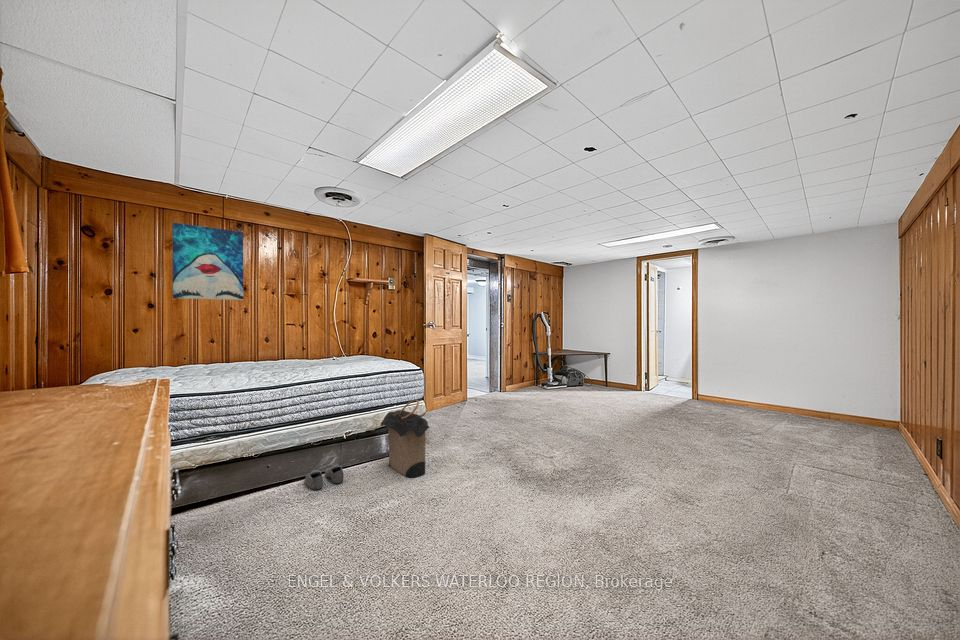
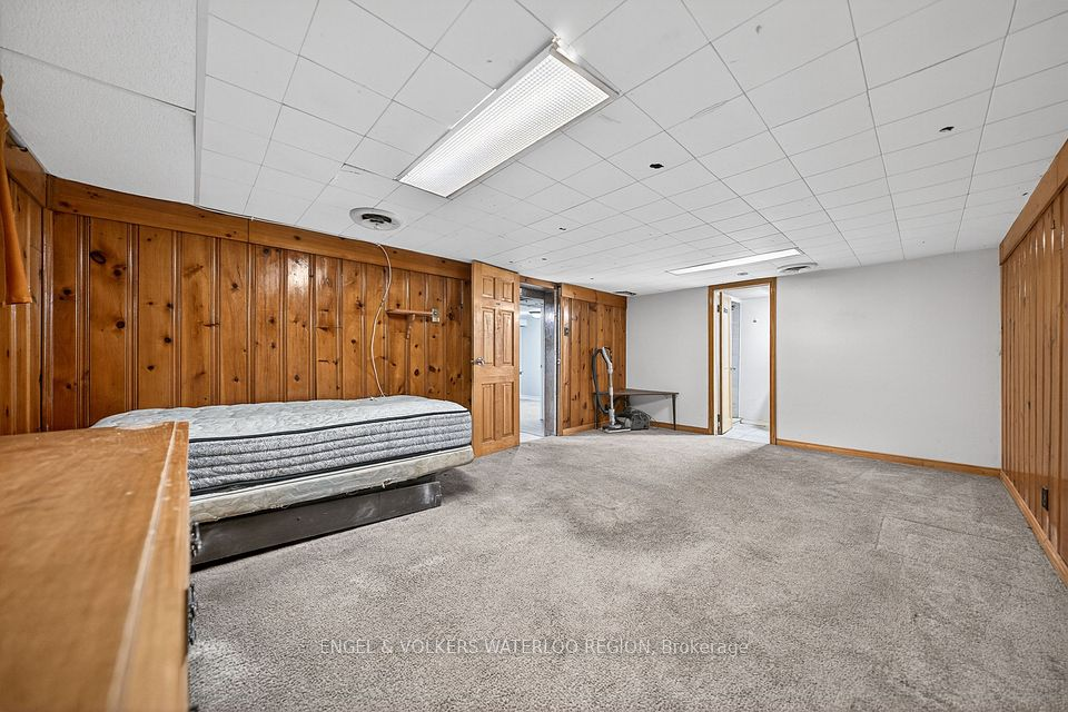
- wall art (209, 263)
- shoe (325, 474)
- laundry hamper (404, 434)
